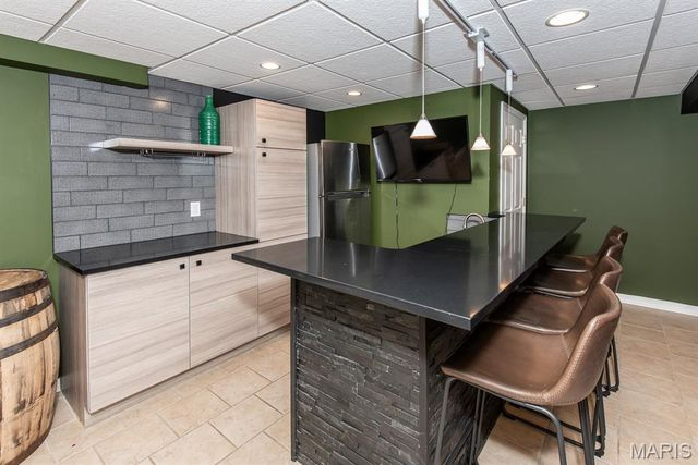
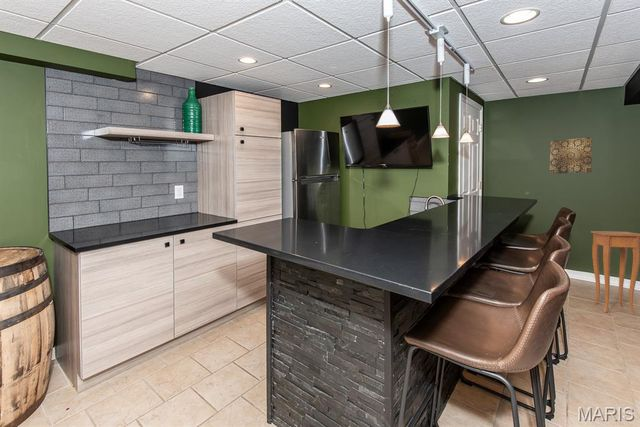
+ wall art (570, 156)
+ side table (619, 272)
